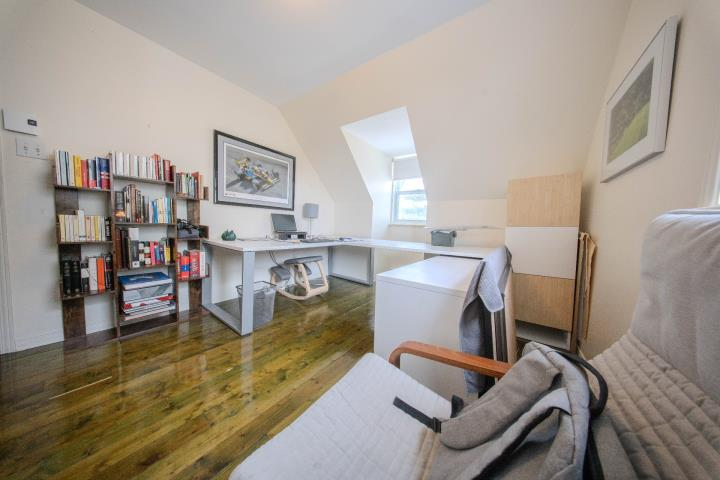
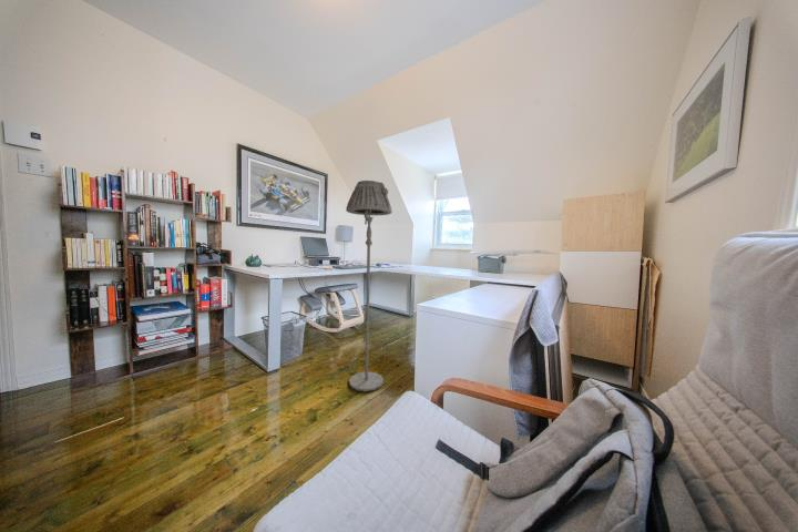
+ floor lamp (368, 285)
